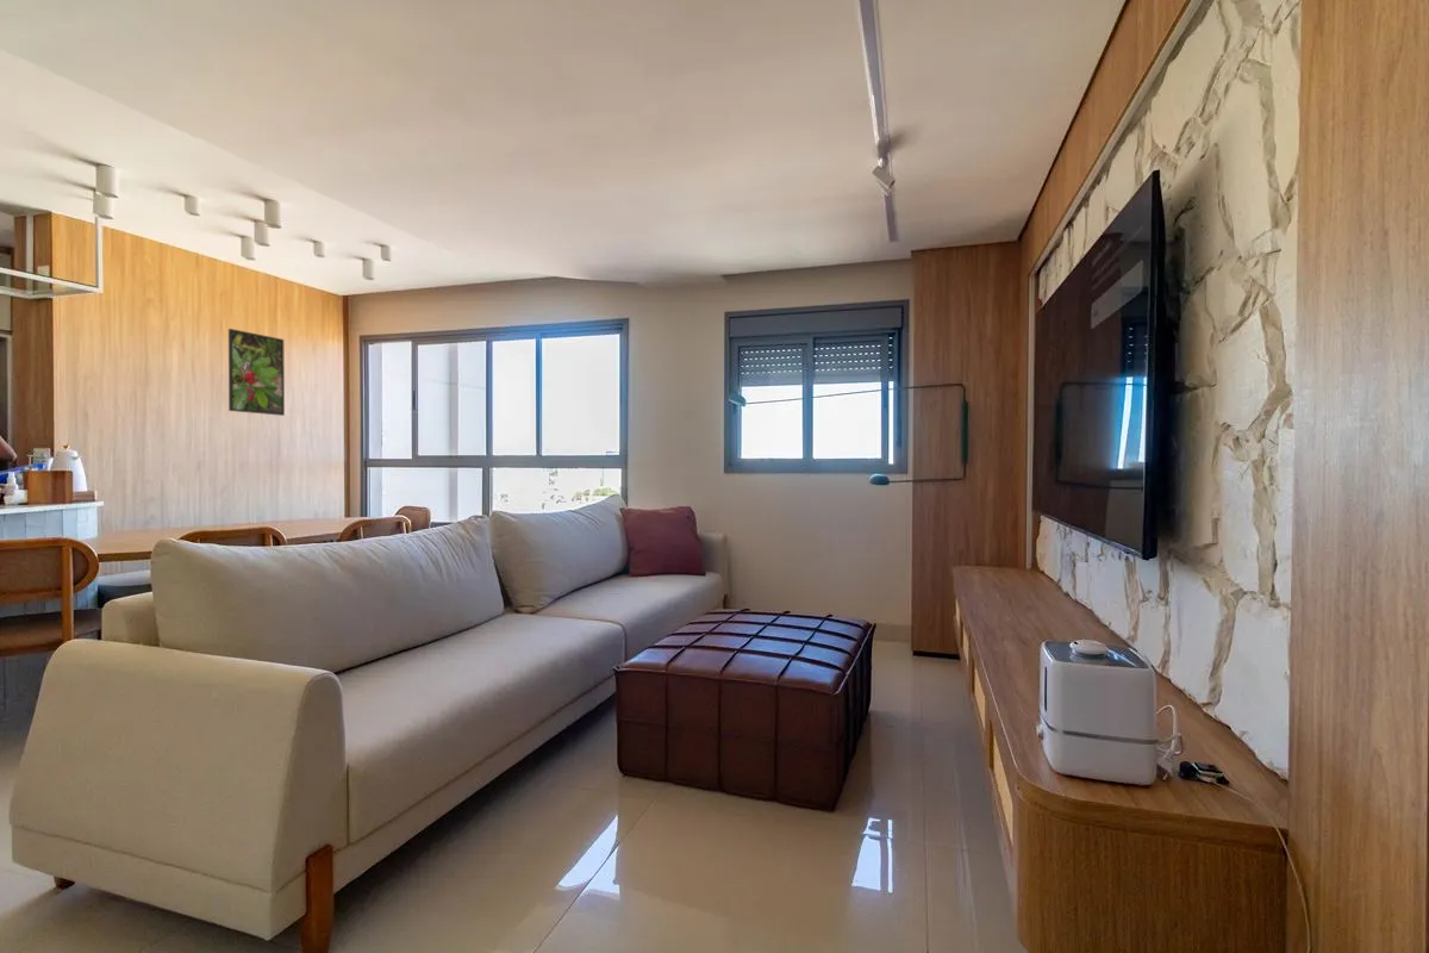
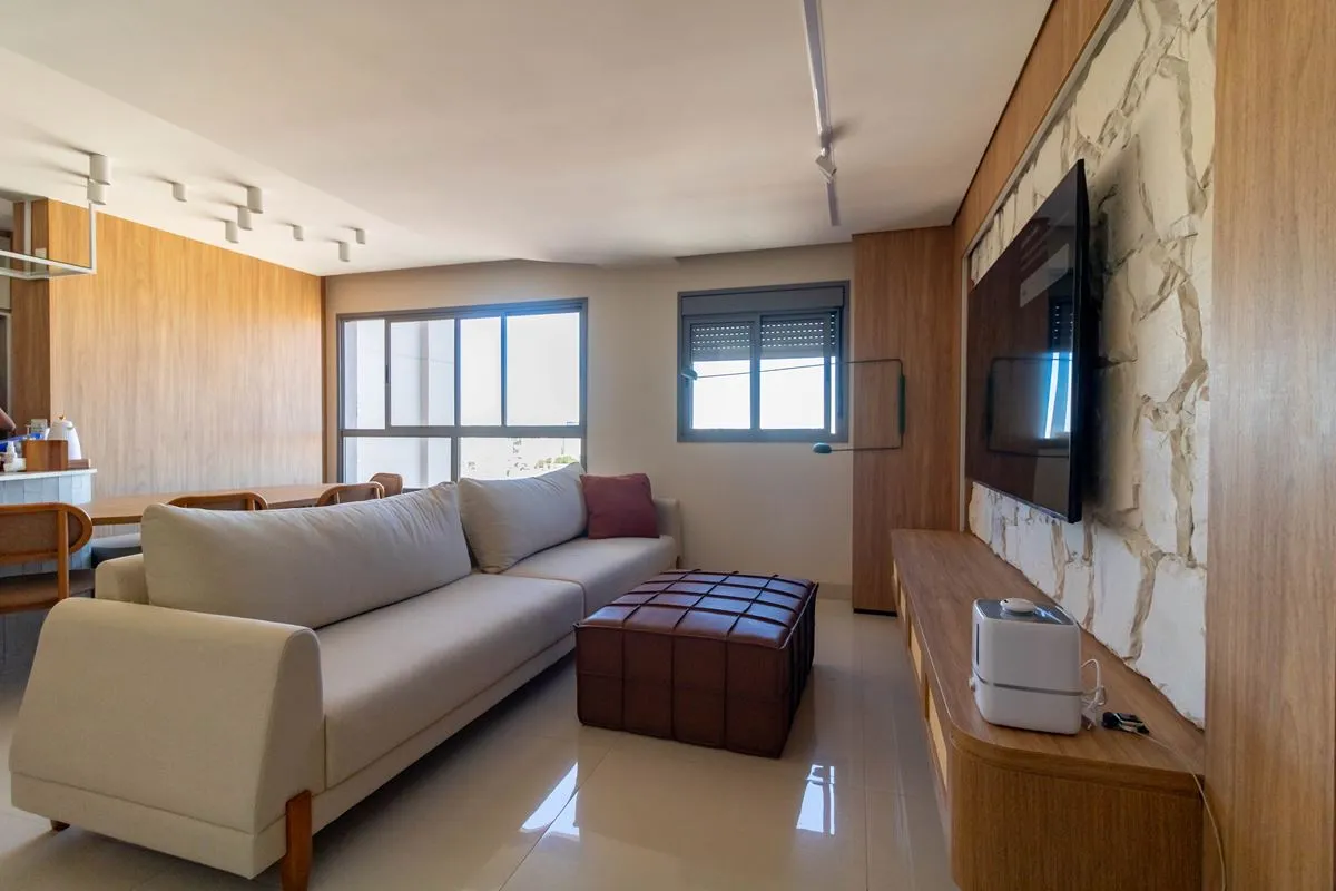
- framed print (257, 373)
